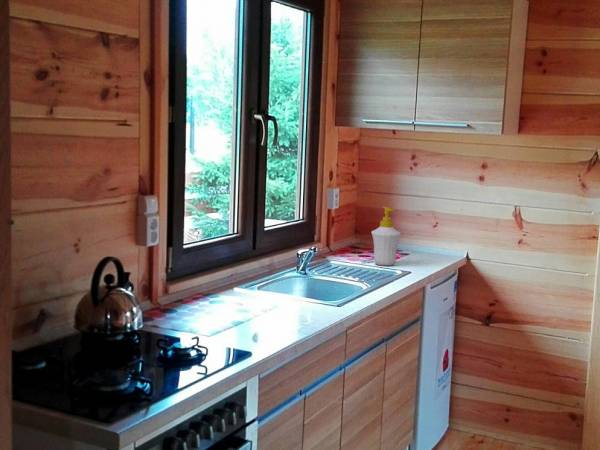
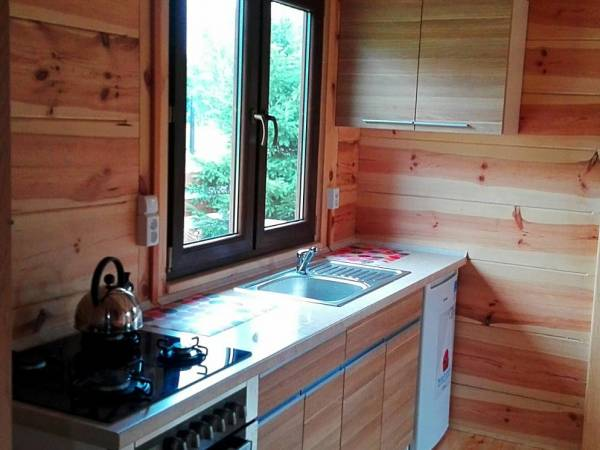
- soap bottle (385, 235)
